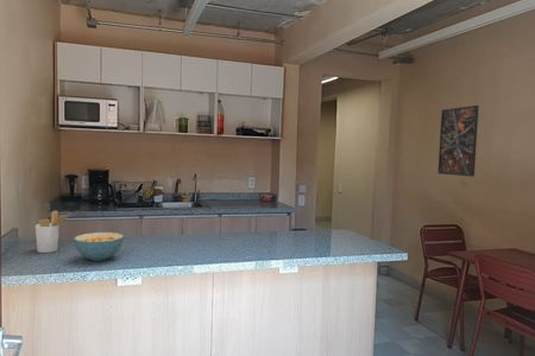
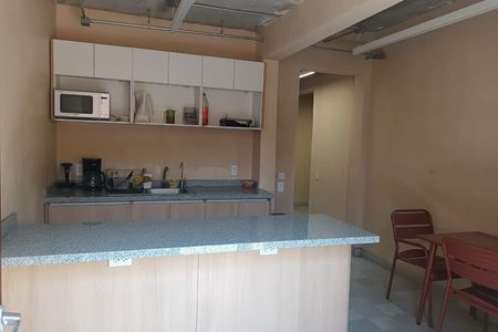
- utensil holder (52, 231)
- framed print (457, 141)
- cereal bowl (99, 248)
